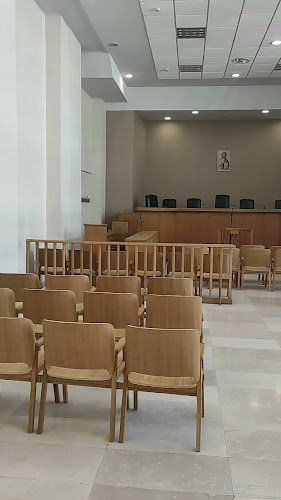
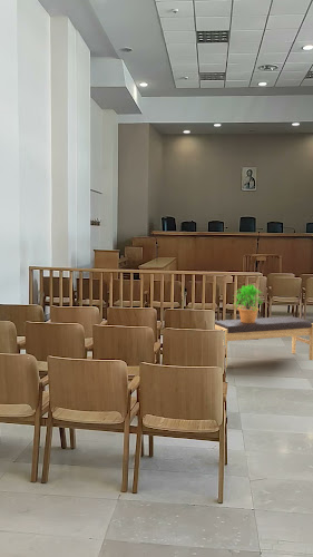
+ potted plant (247, 302)
+ bench (261, 338)
